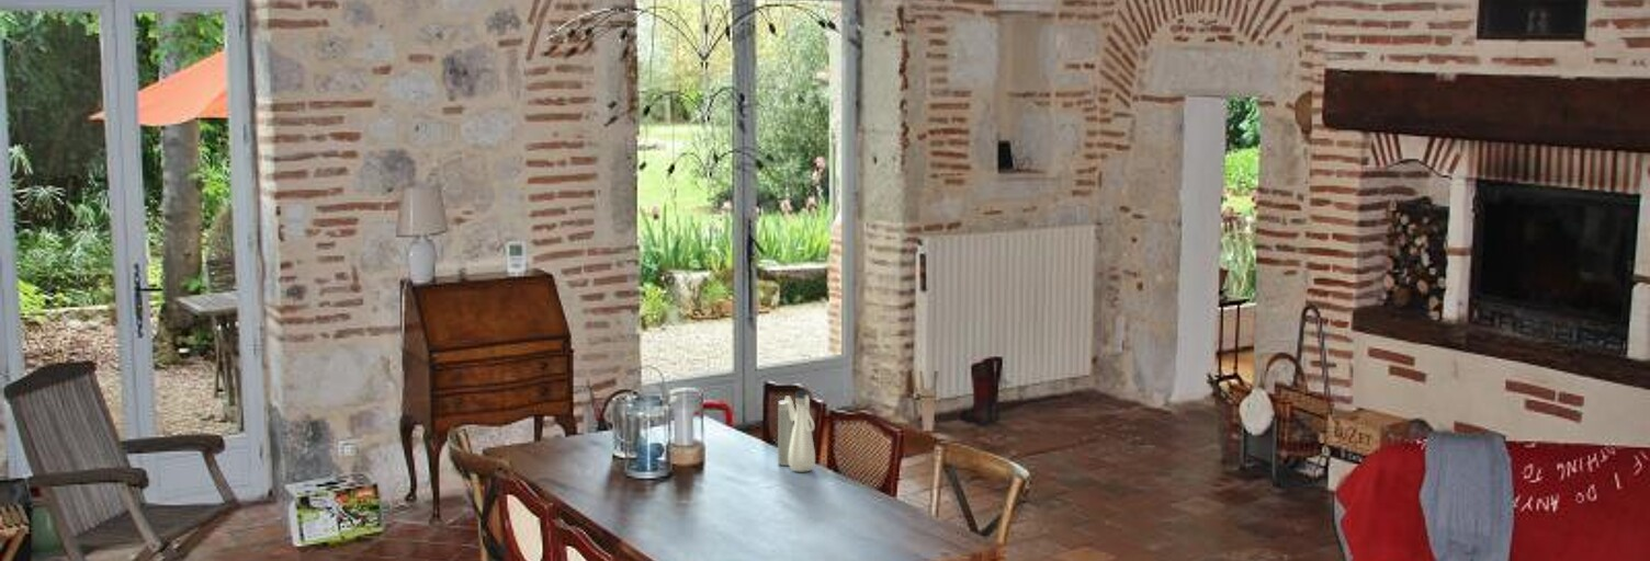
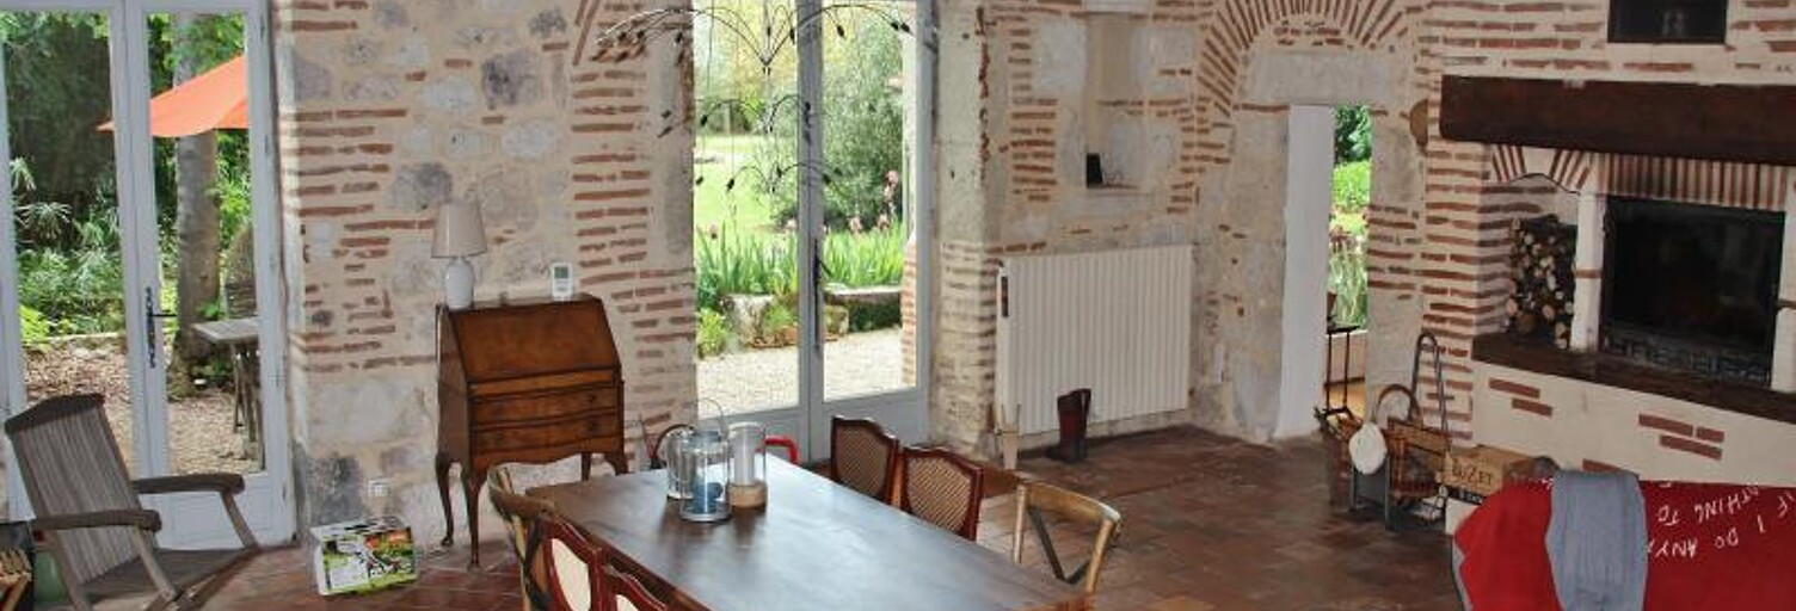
- water bottle (796, 428)
